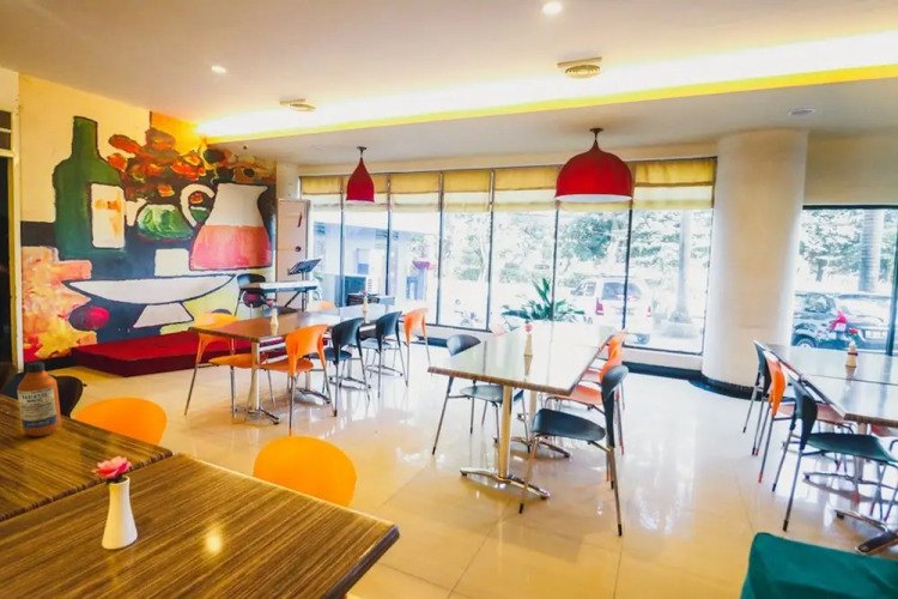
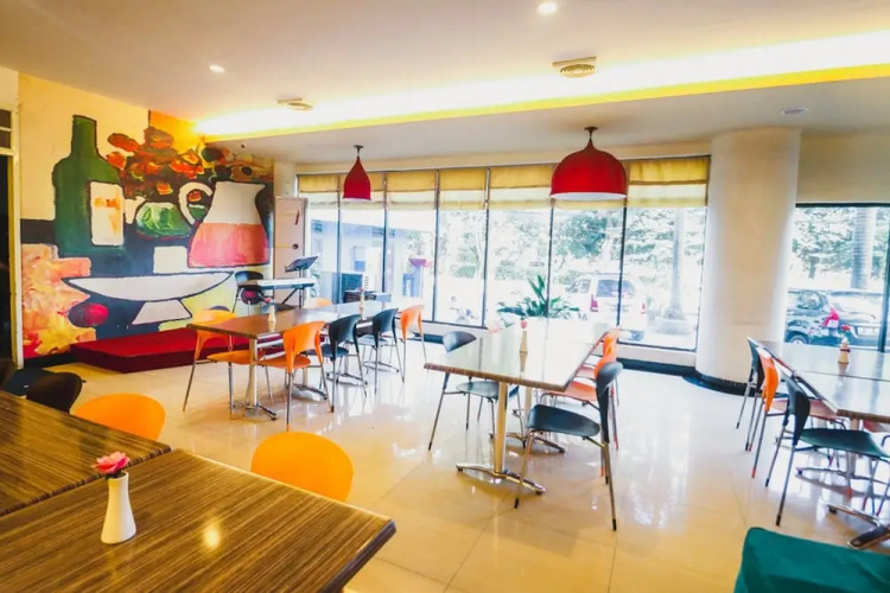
- bottle (40, 398)
